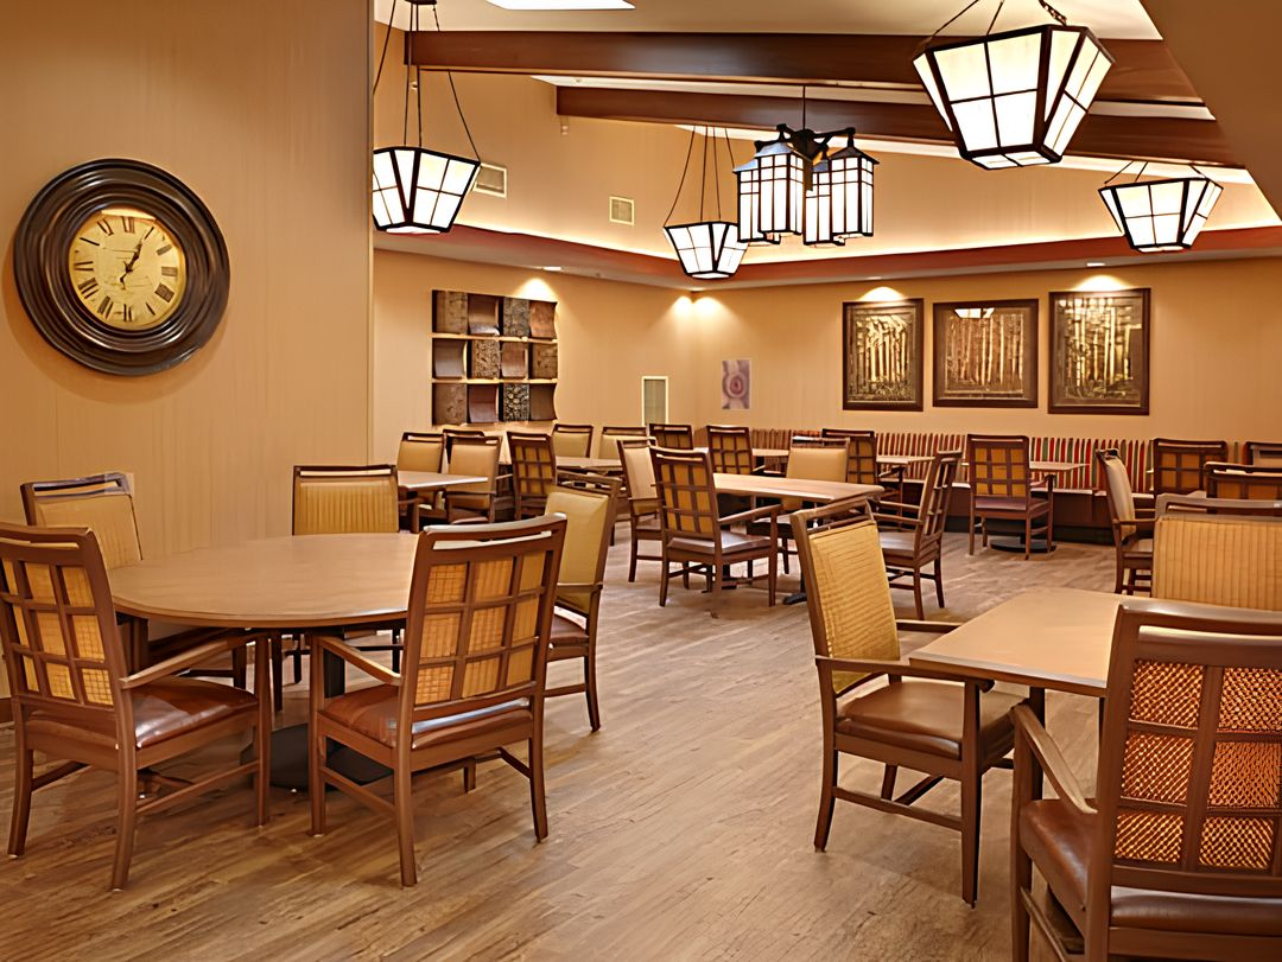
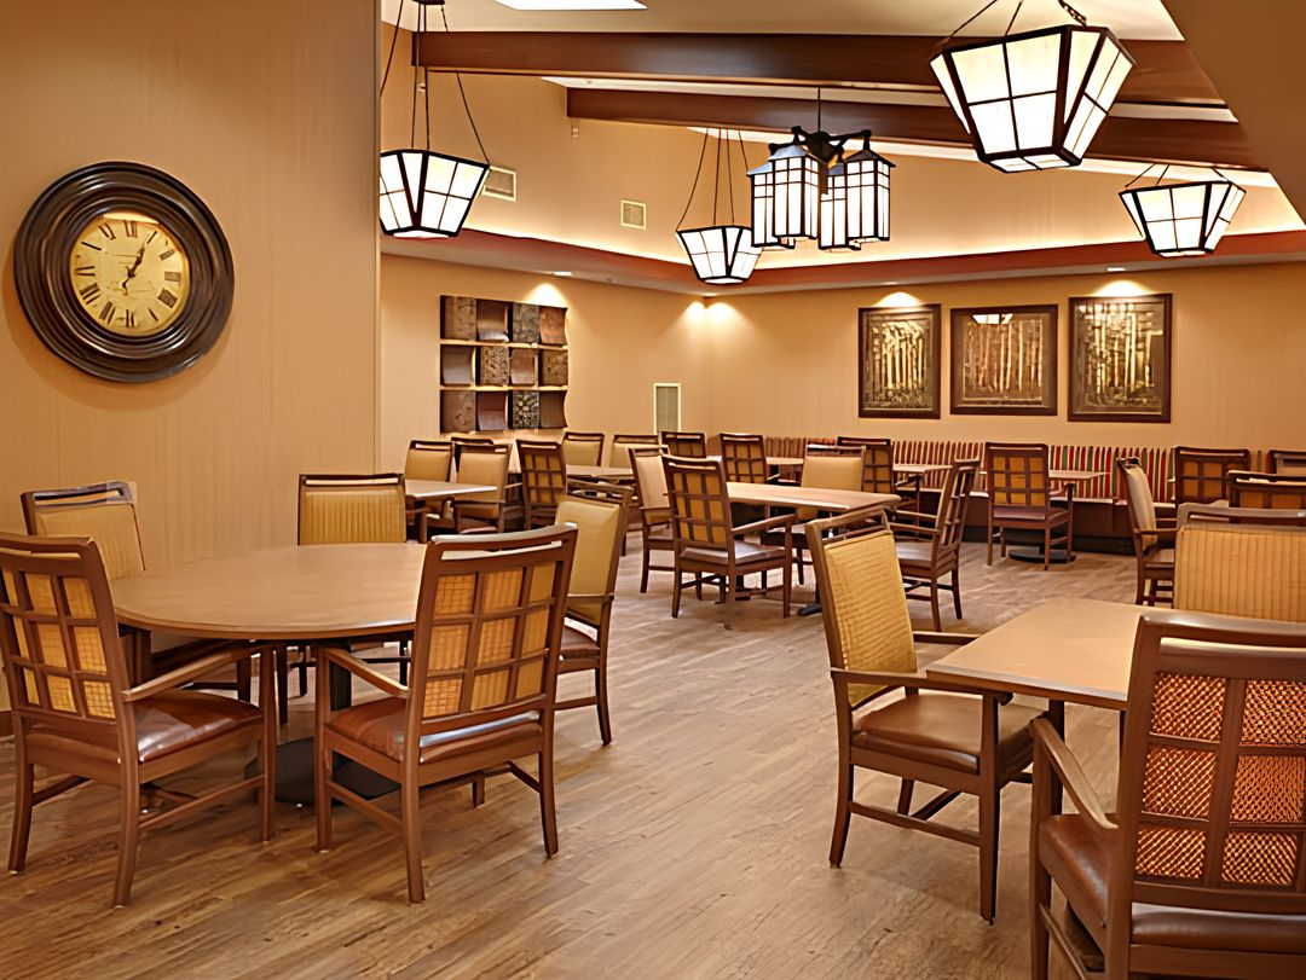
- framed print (736, 384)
